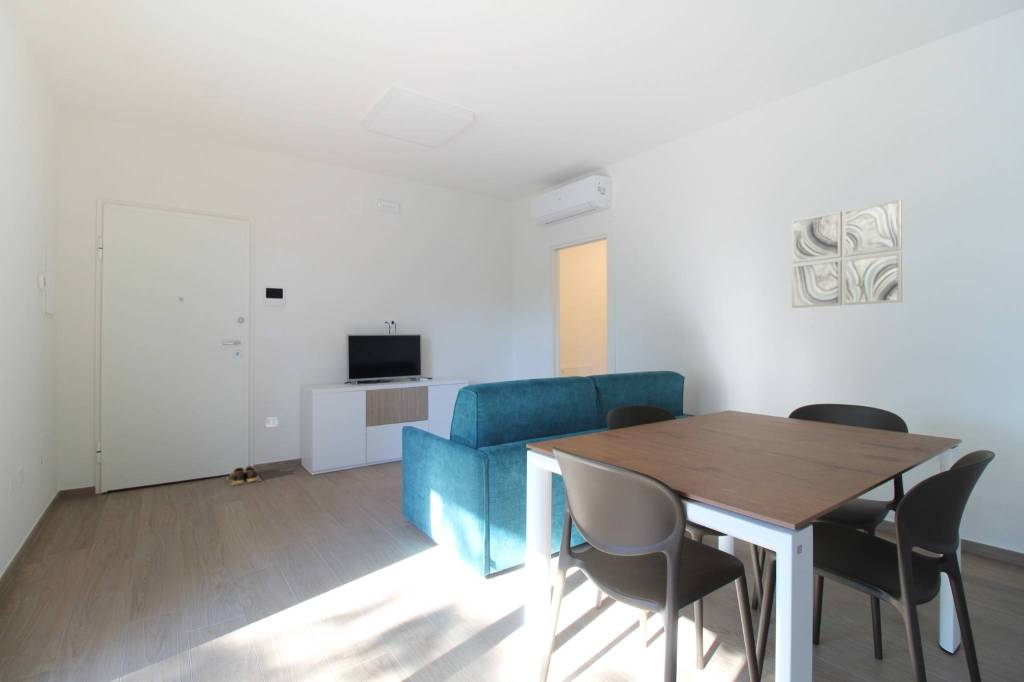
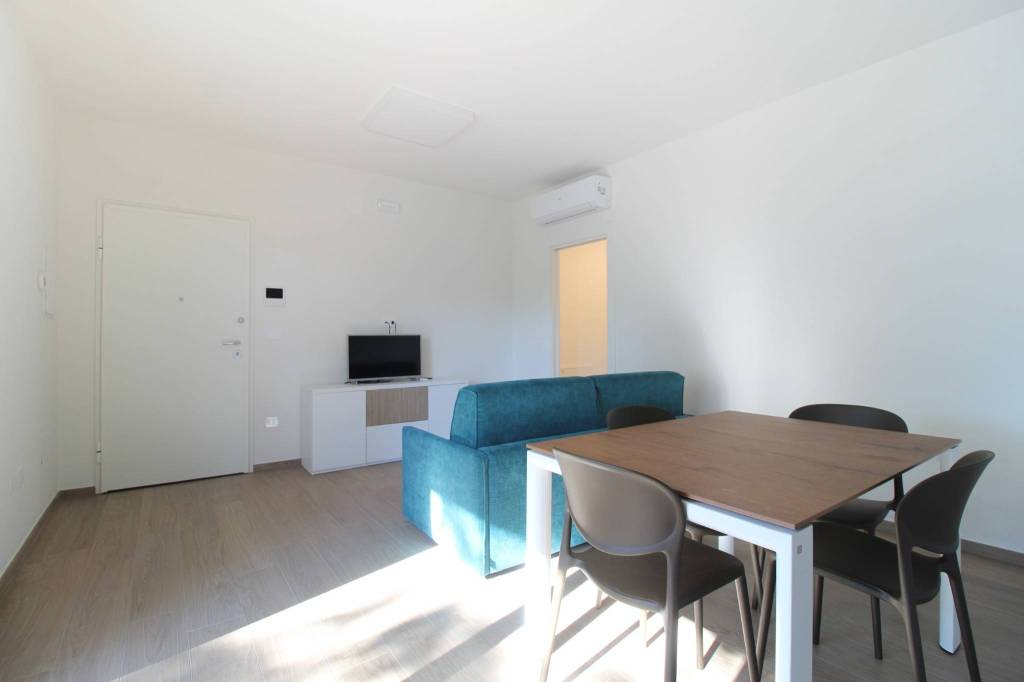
- shoes (243, 472)
- wall art (843, 259)
